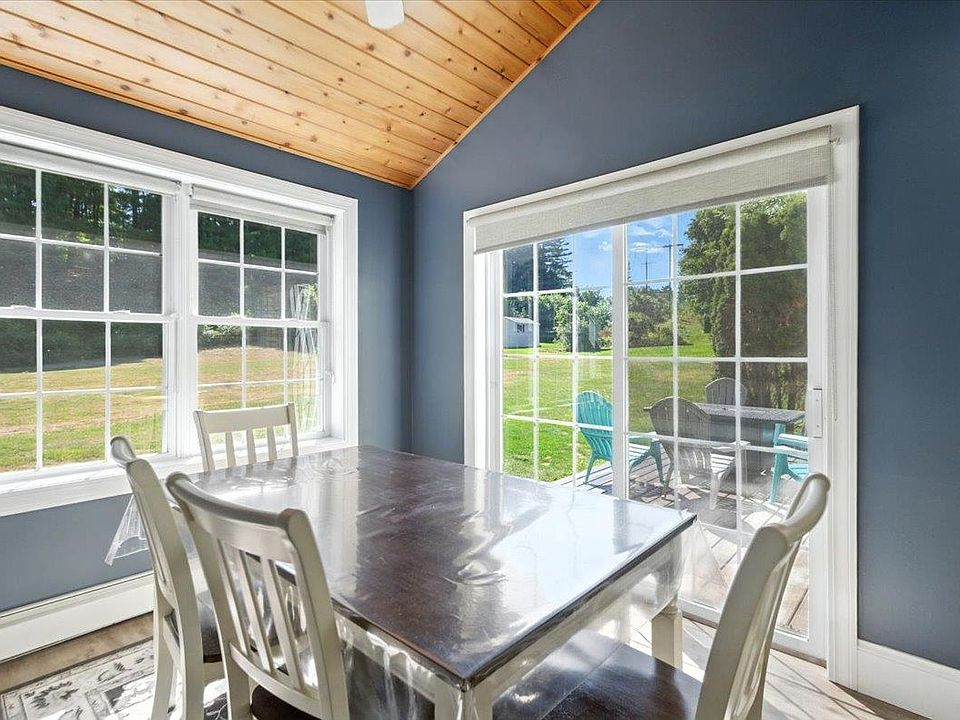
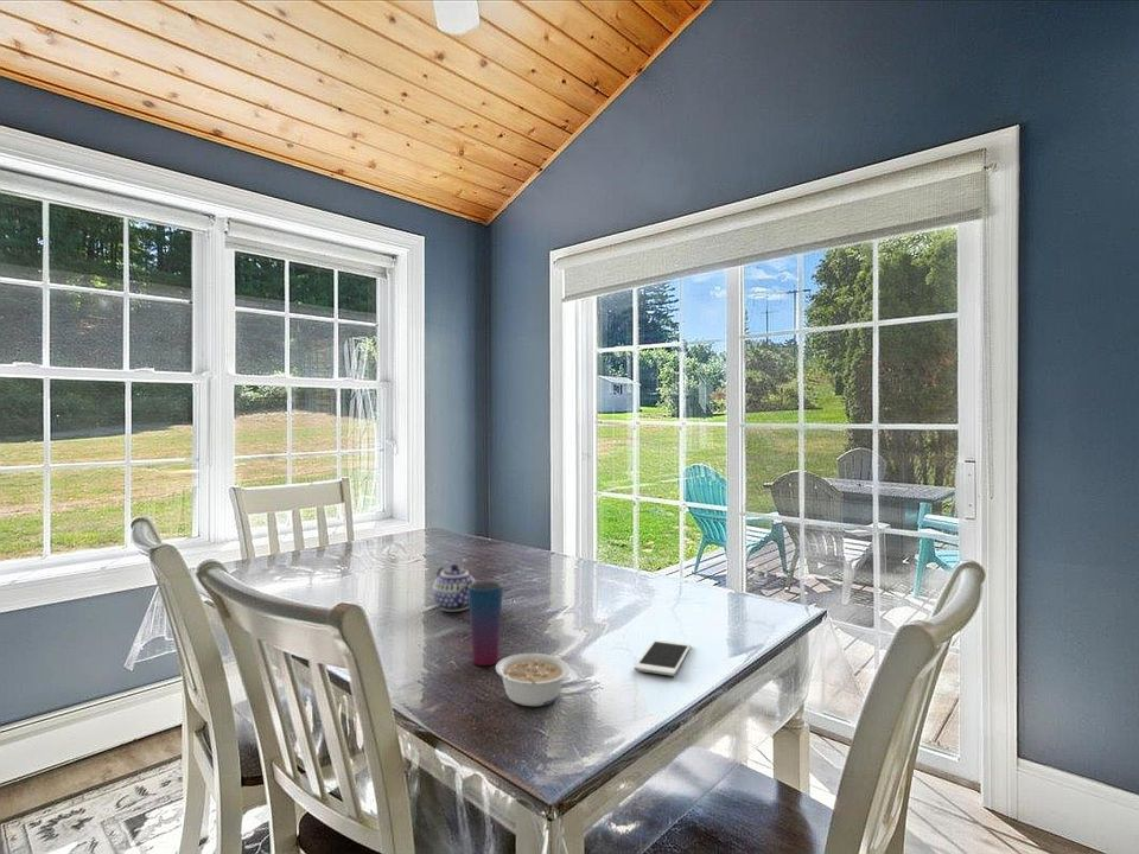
+ cup (485, 623)
+ teapot (454, 585)
+ cell phone (663, 656)
+ legume (534, 678)
